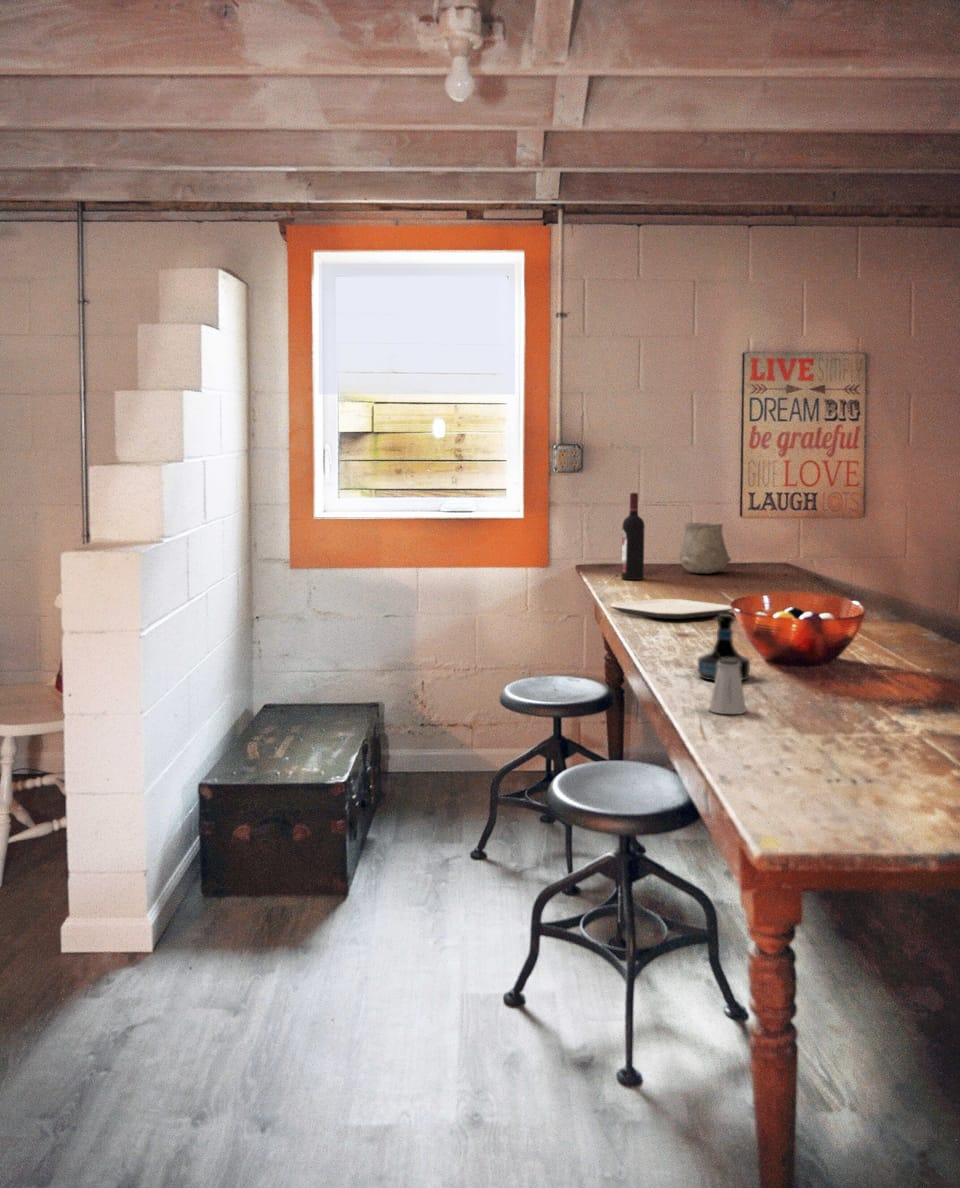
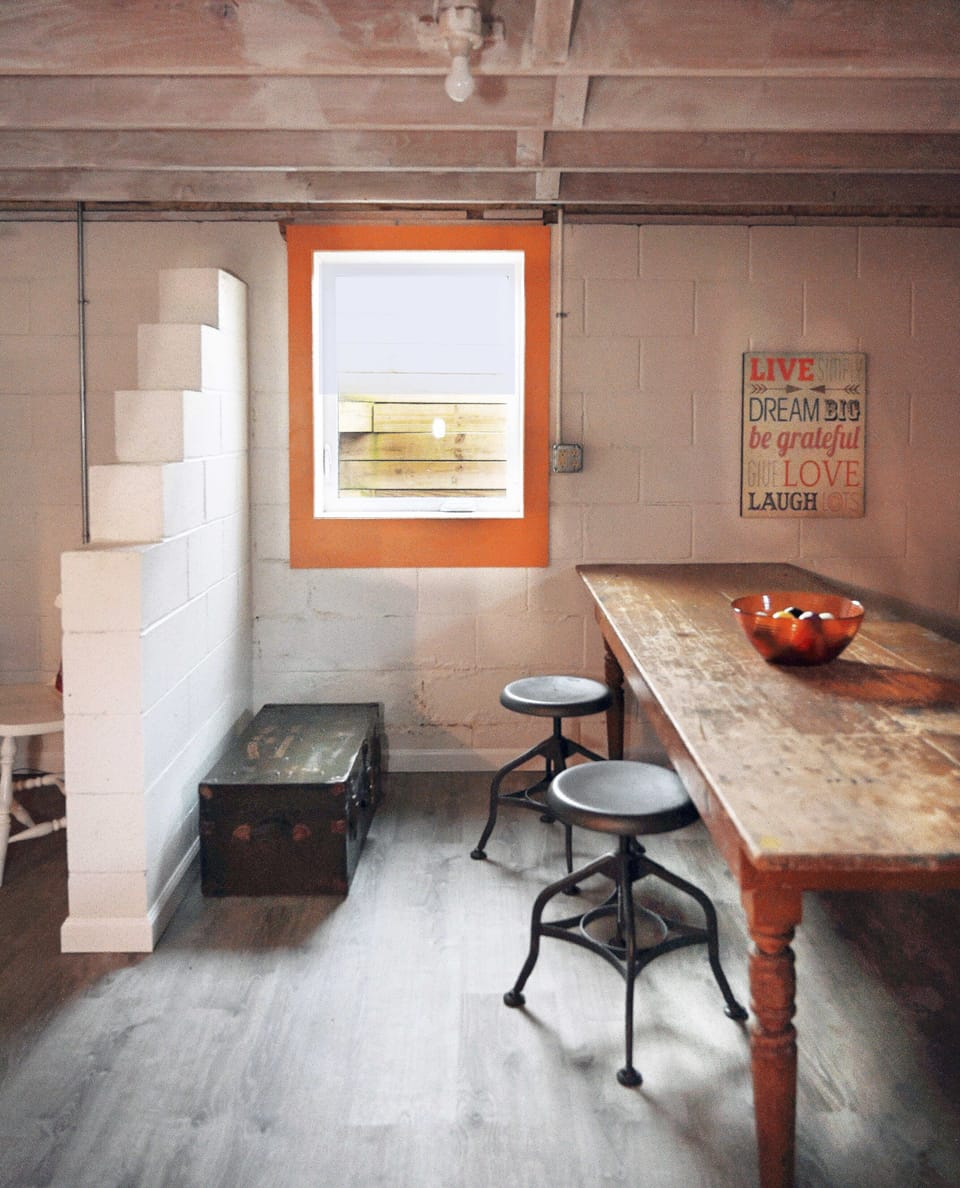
- tequila bottle (724, 646)
- plate (670, 609)
- saltshaker (728, 685)
- wine bottle (633, 536)
- ceramic cup (703, 548)
